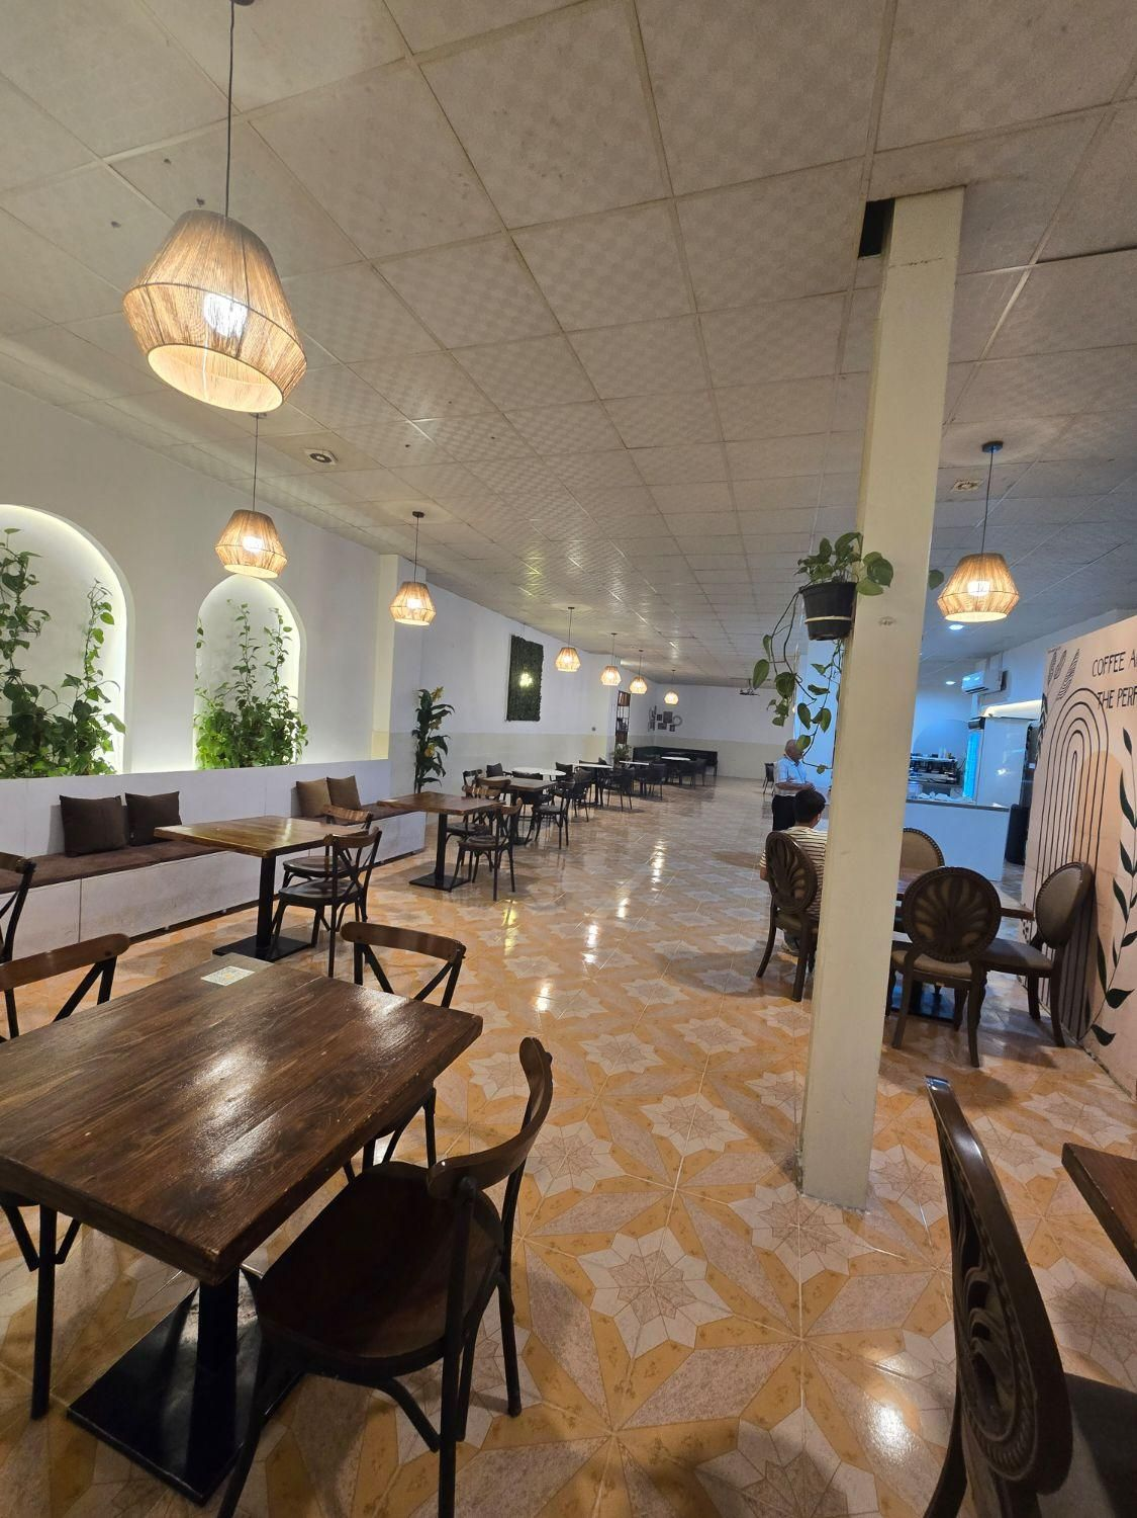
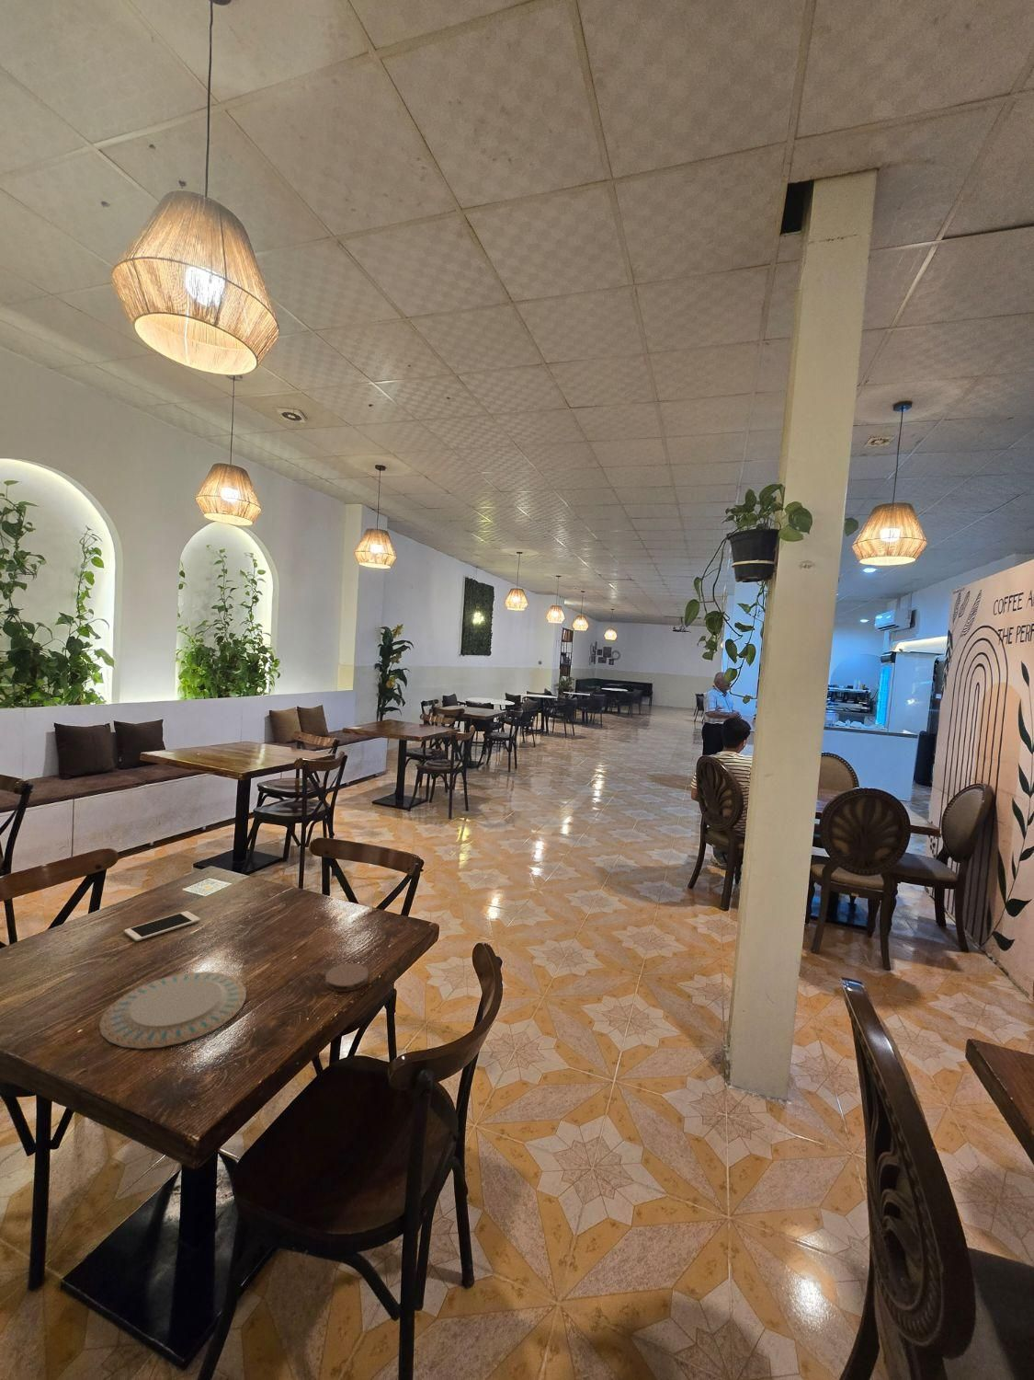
+ chinaware (176, 1003)
+ cell phone (163, 925)
+ coaster (346, 976)
